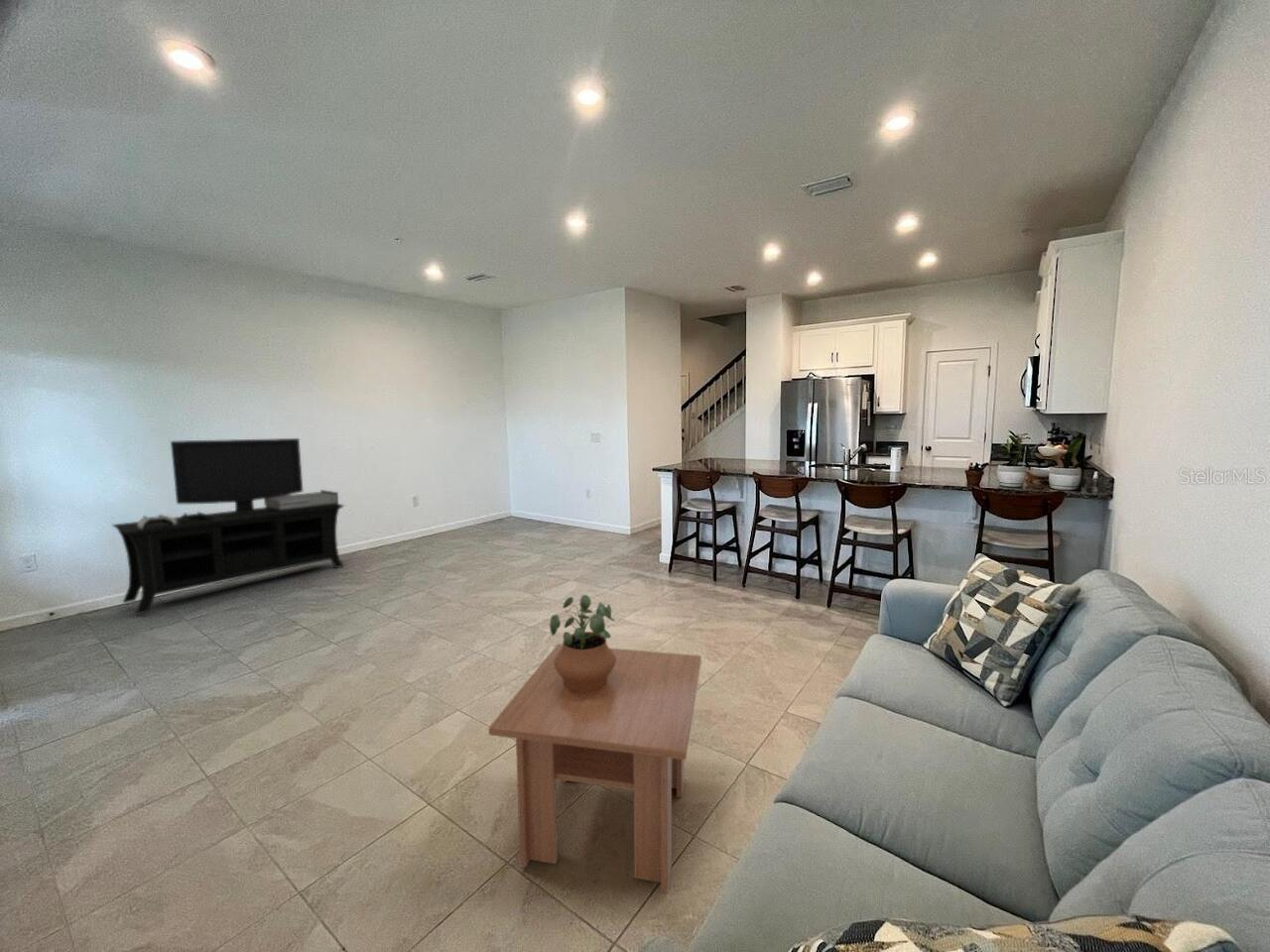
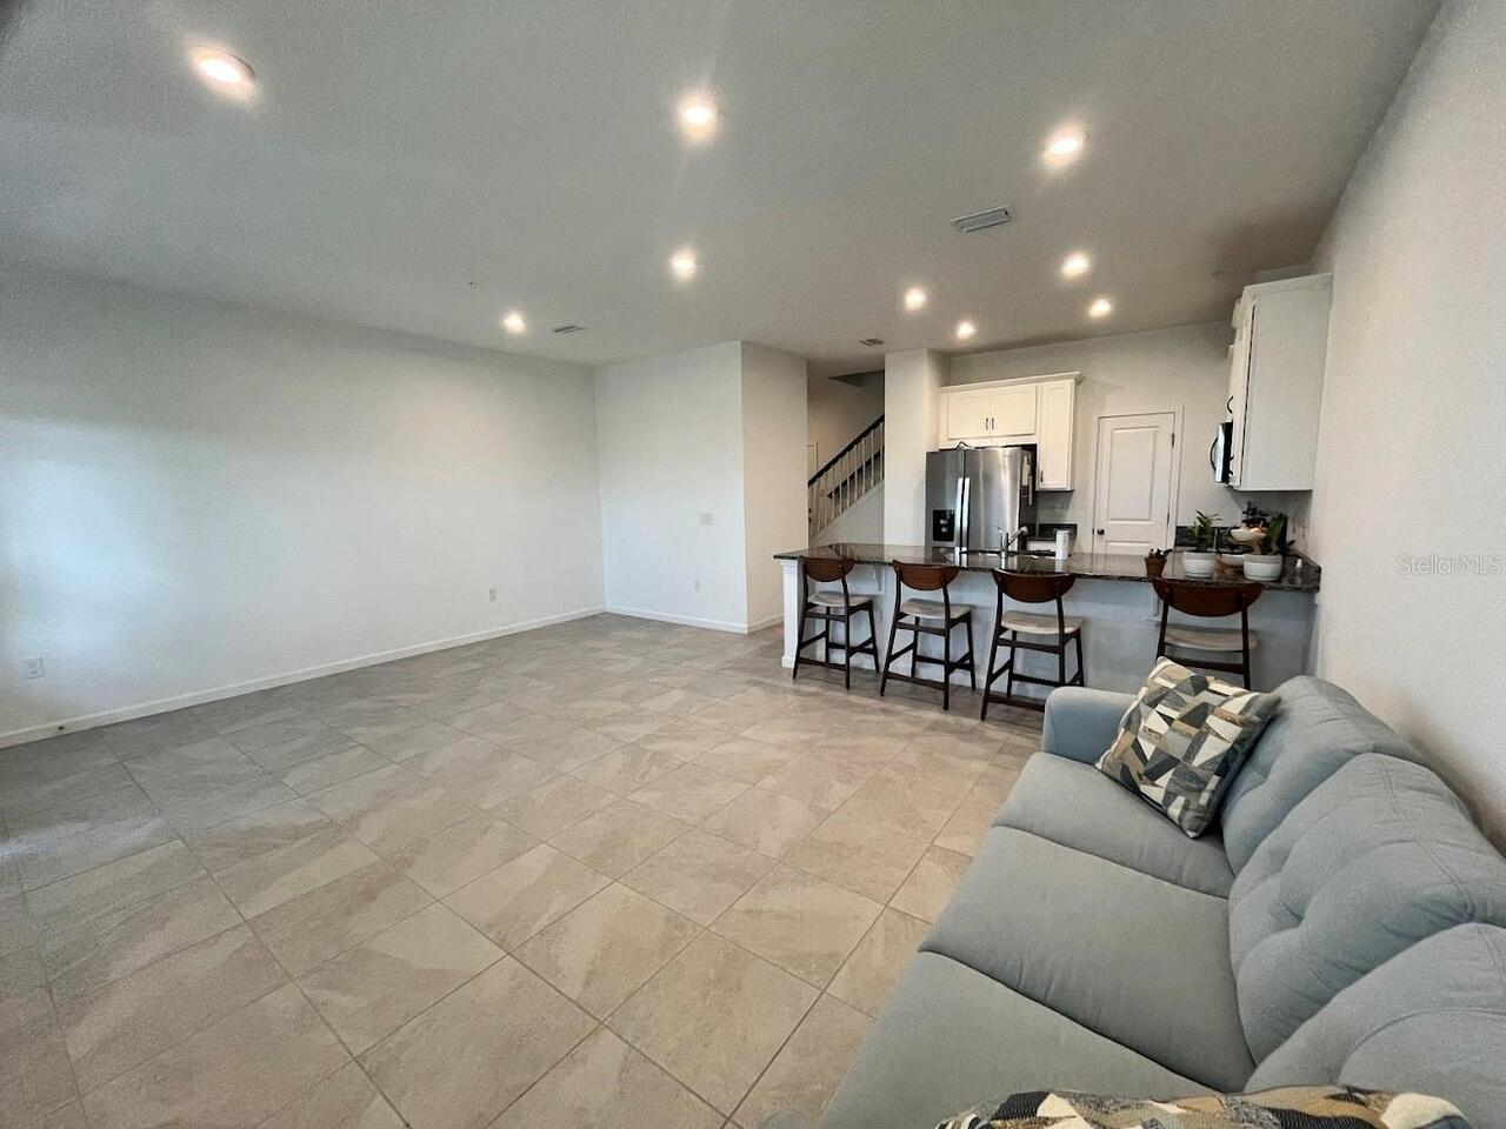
- potted plant (584, 637)
- coffee table (609, 754)
- media console (239, 513)
